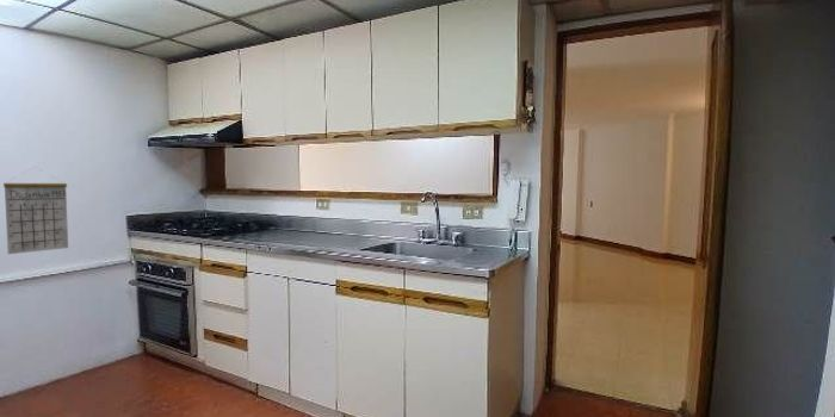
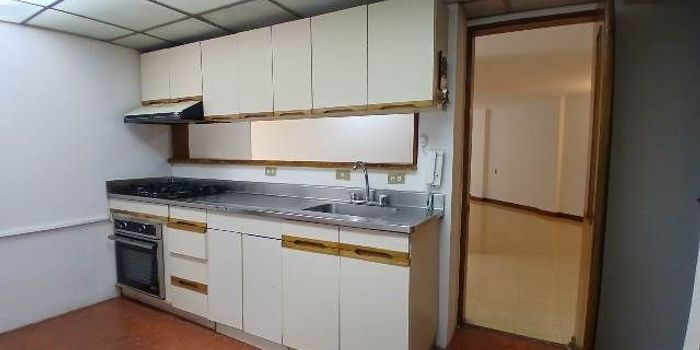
- calendar (37, 208)
